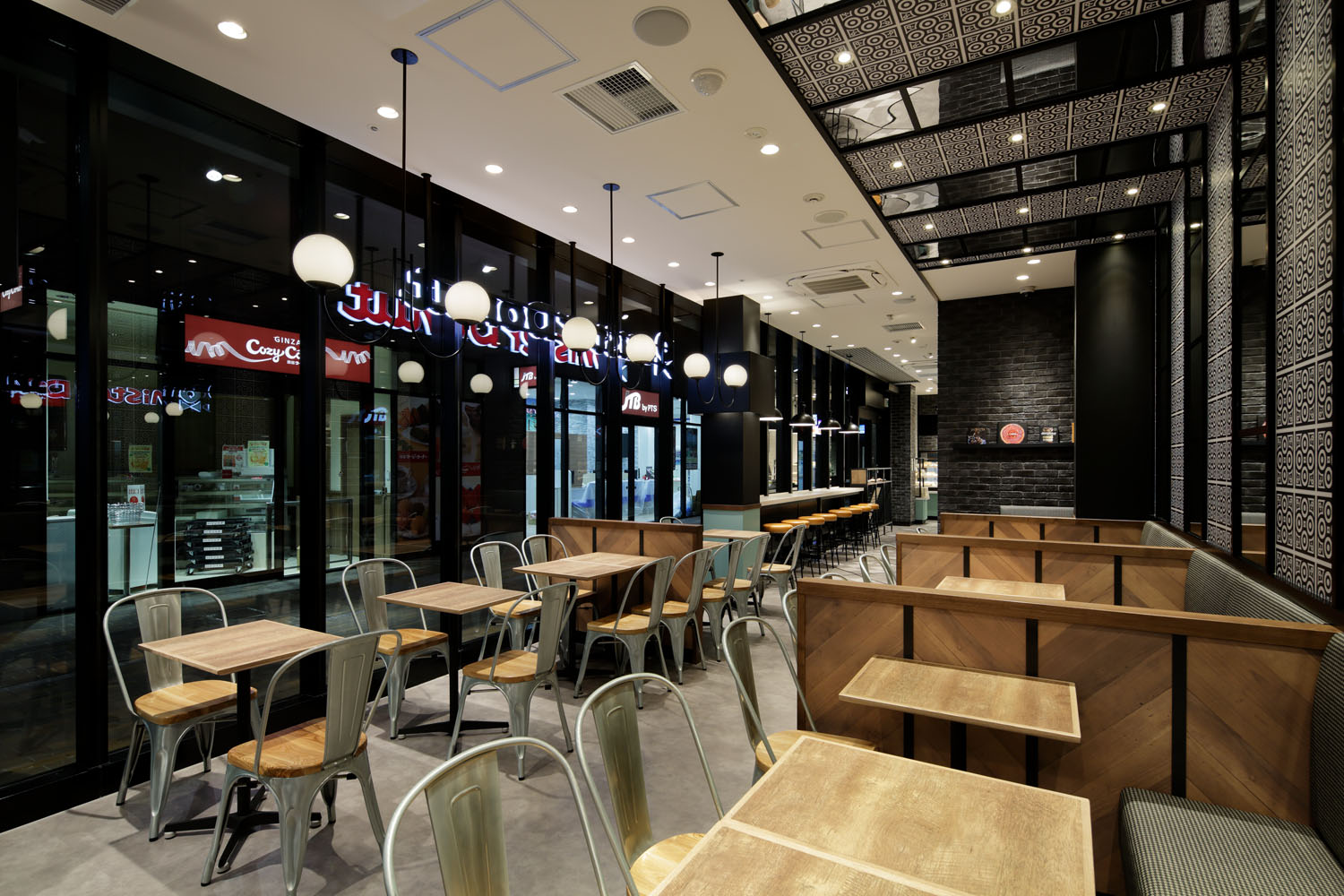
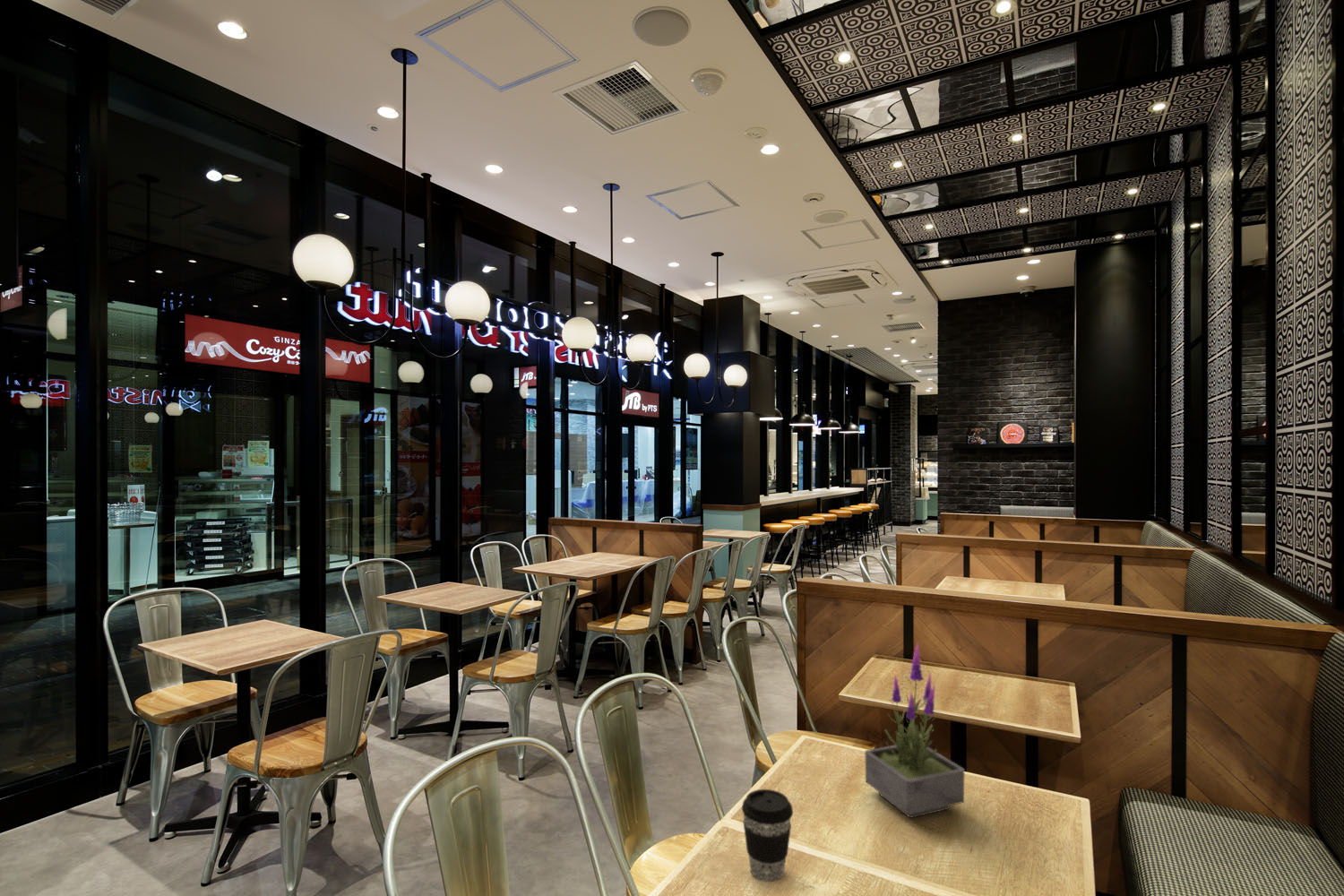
+ coffee cup (767, 835)
+ potted plant (913, 721)
